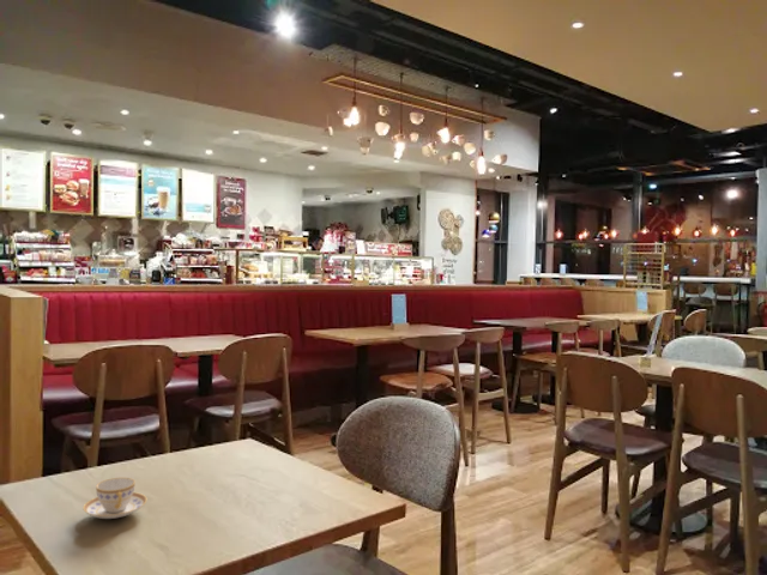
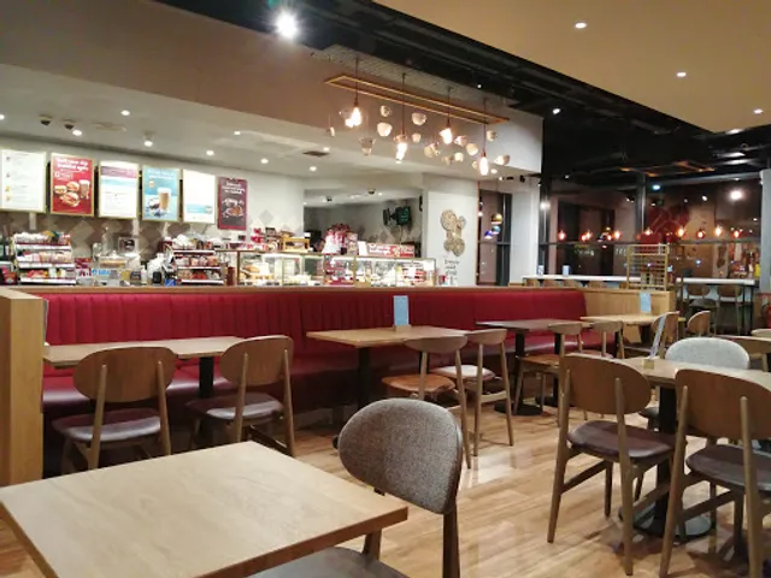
- teacup (115, 498)
